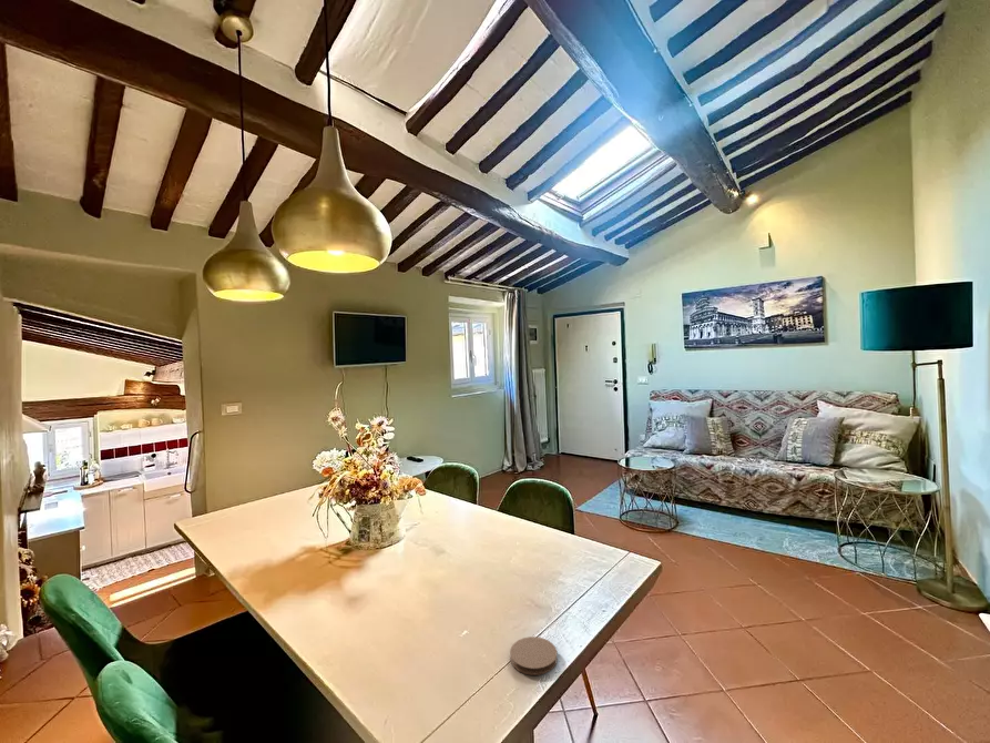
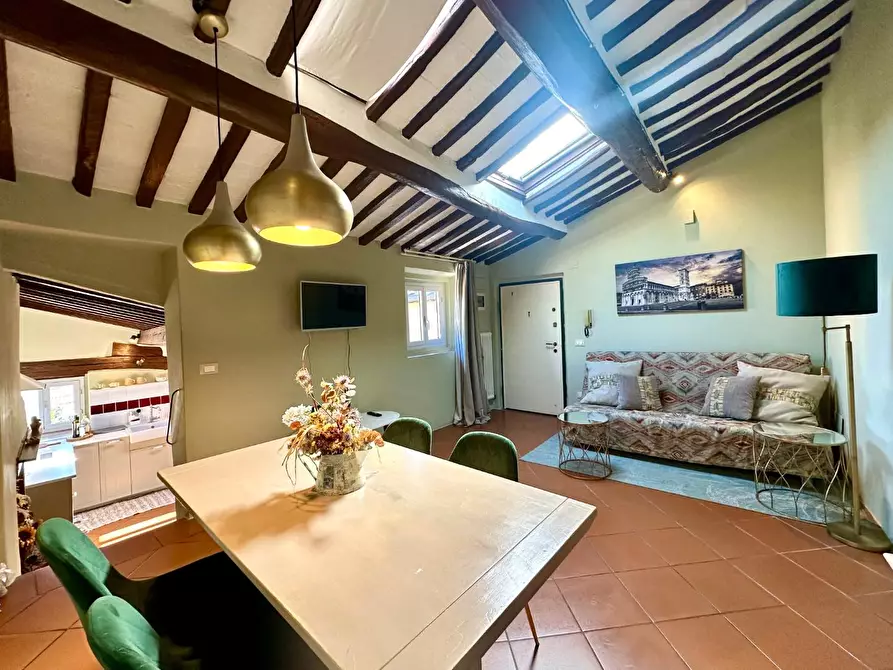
- coaster (533, 654)
